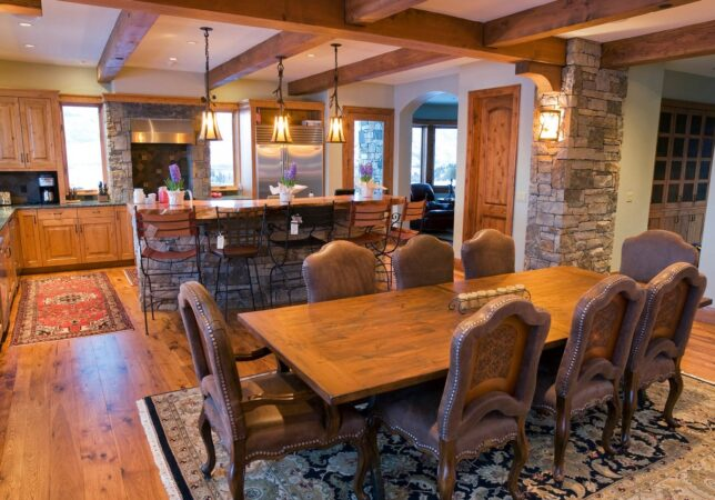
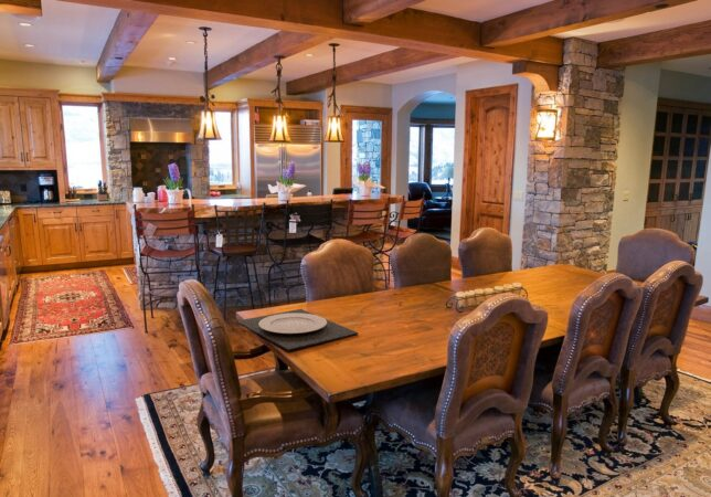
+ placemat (295, 325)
